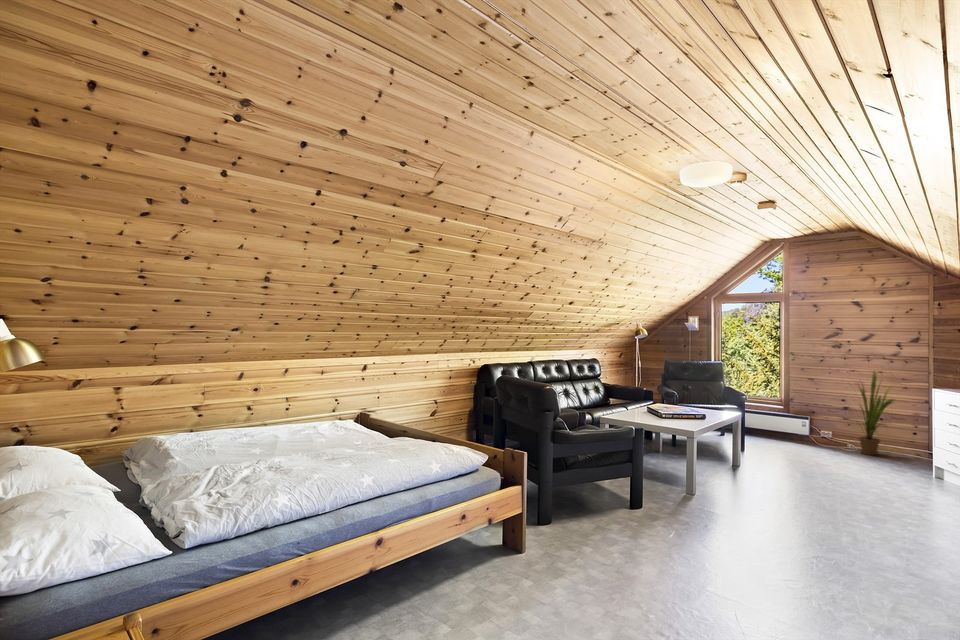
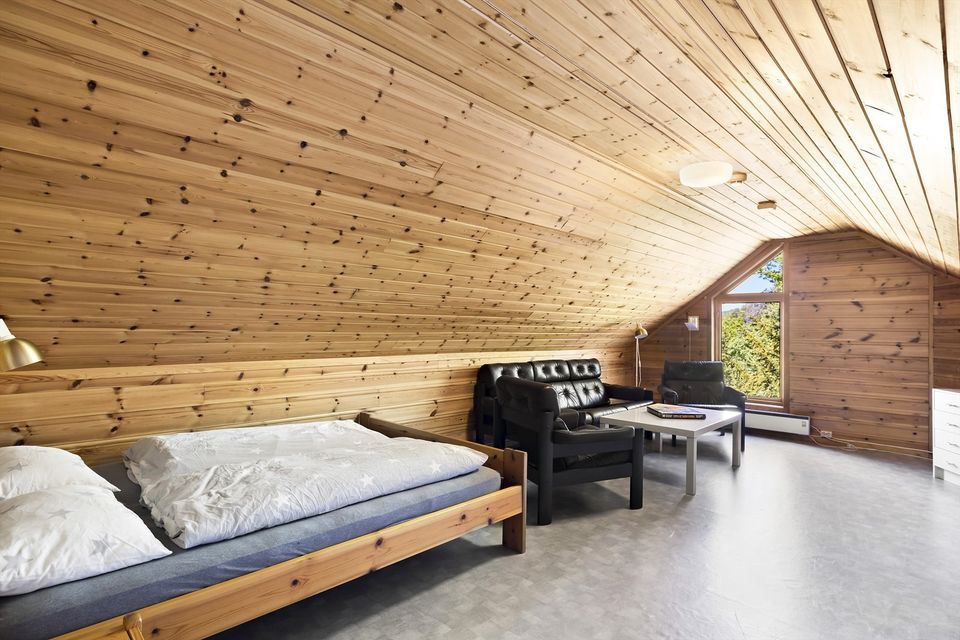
- house plant (867, 411)
